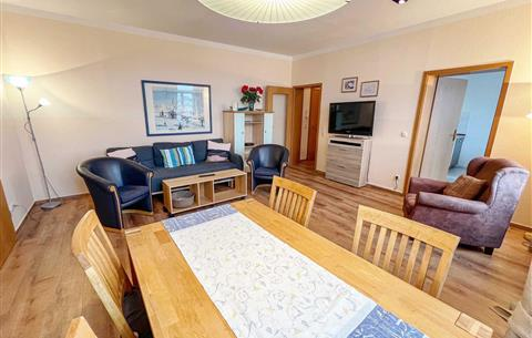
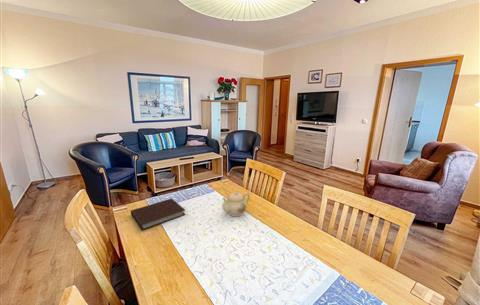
+ notebook (158, 212)
+ teapot (236, 202)
